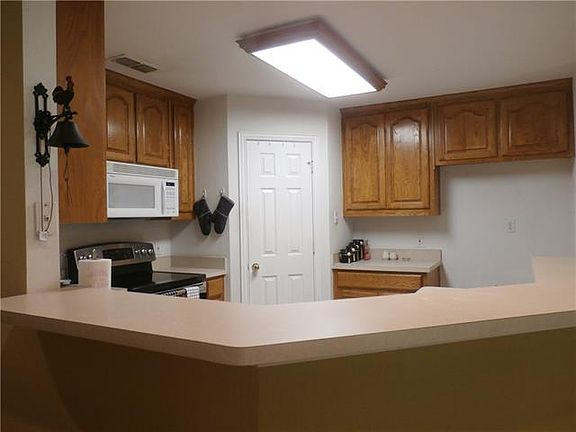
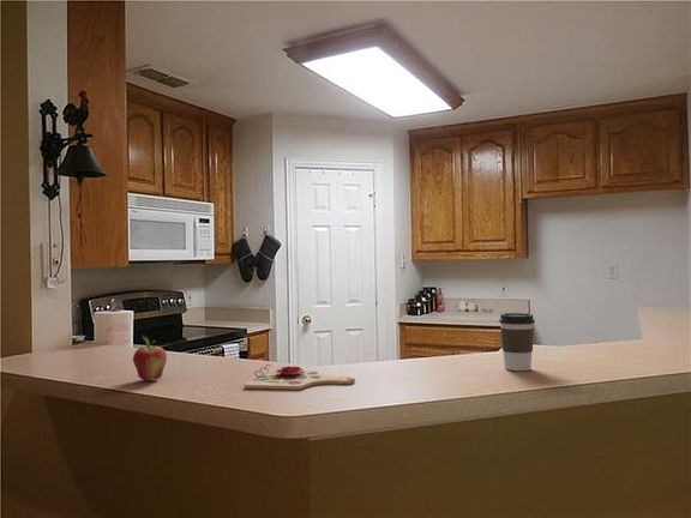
+ cutting board (304, 374)
+ coffee cup (517, 341)
+ fruit (150, 356)
